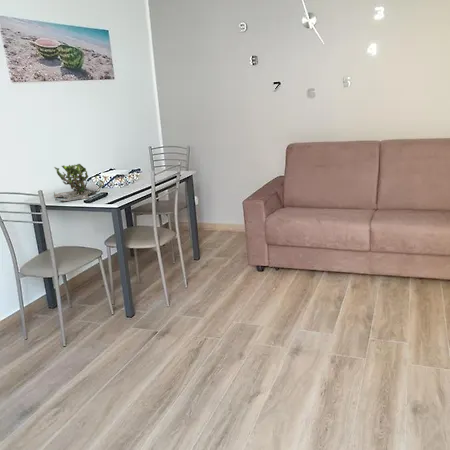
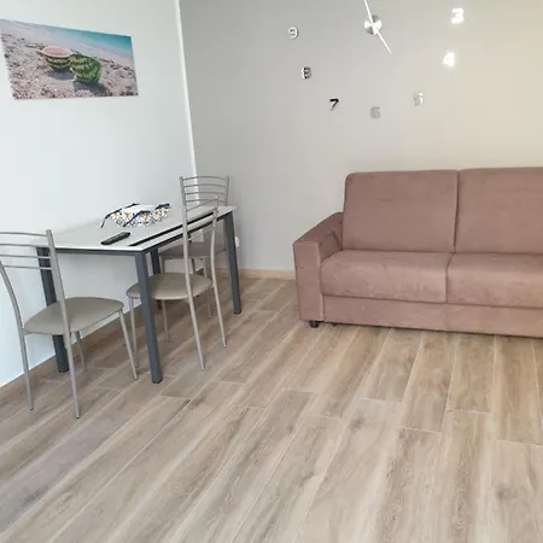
- plant (76, 179)
